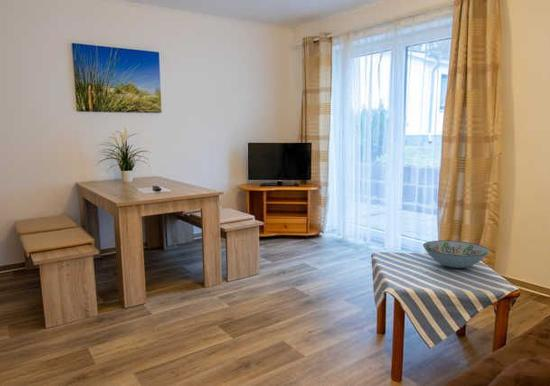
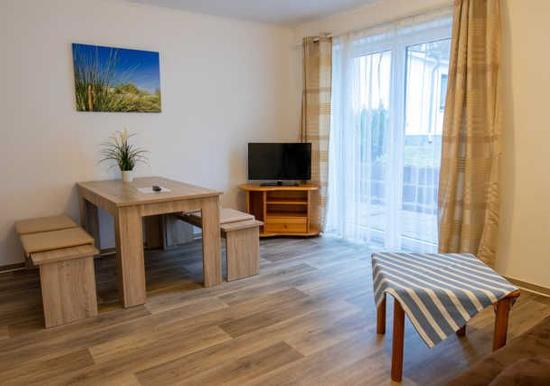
- decorative bowl (454, 256)
